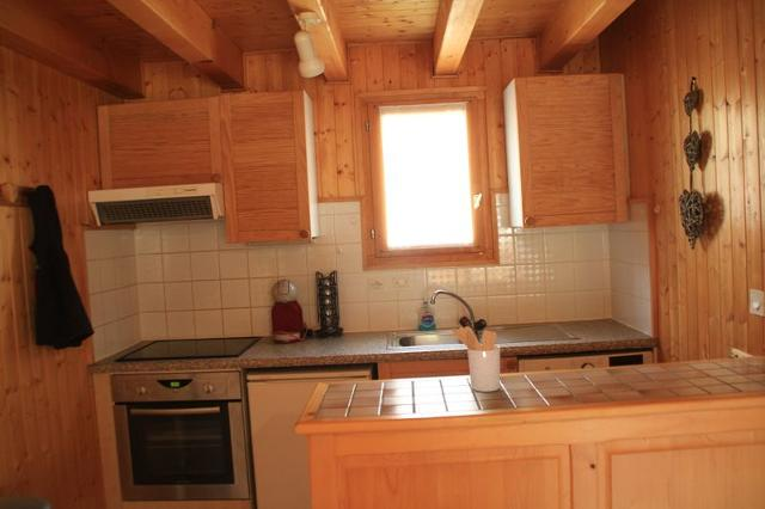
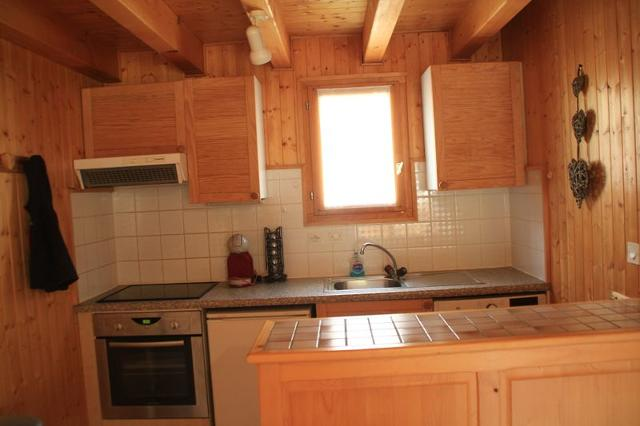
- utensil holder (477, 356)
